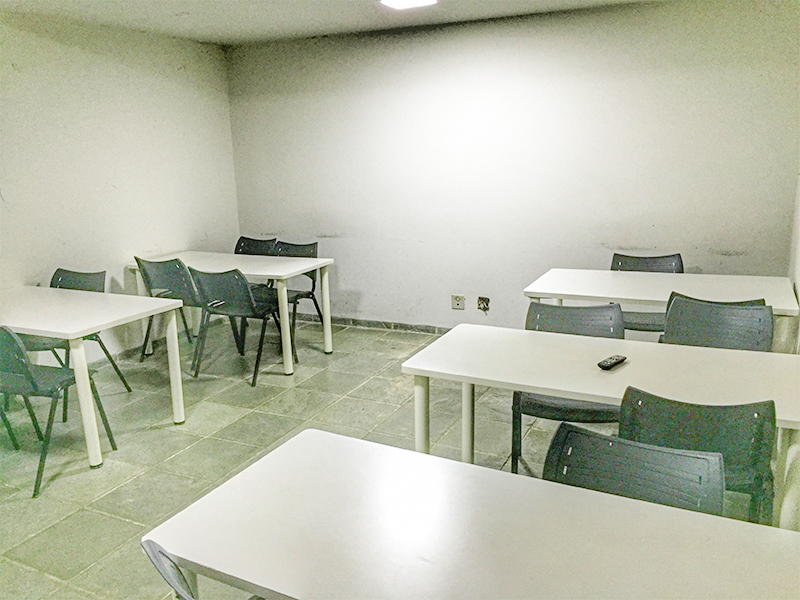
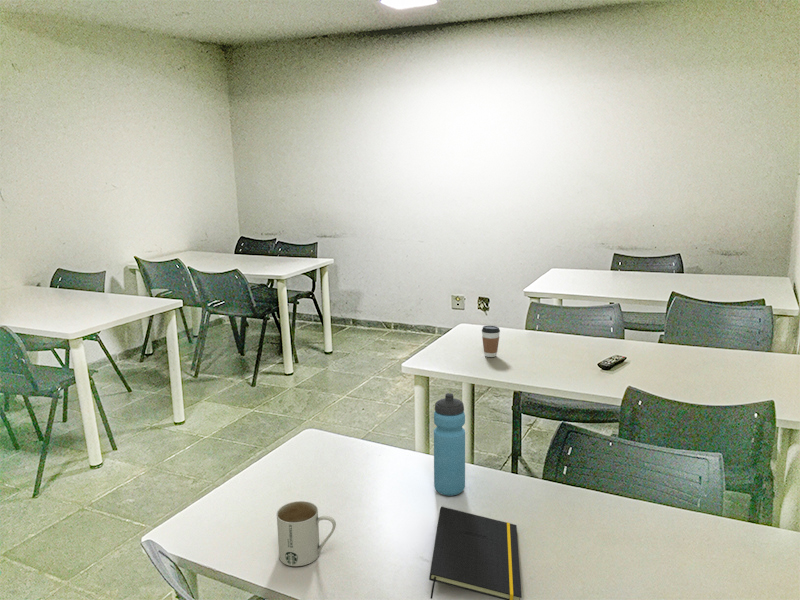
+ notepad (476, 550)
+ mug (307, 533)
+ water bottle (449, 442)
+ coffee cup (490, 341)
